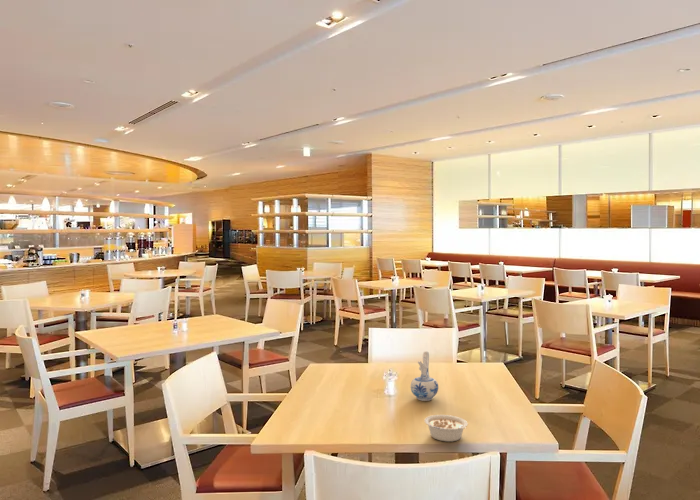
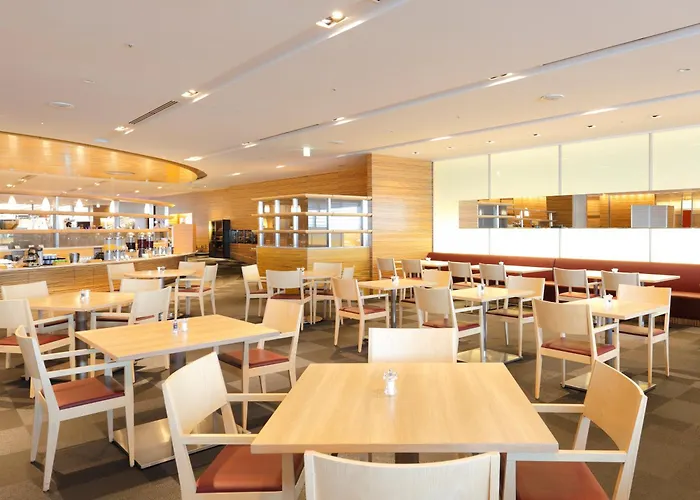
- legume (447, 427)
- ceramic pitcher (424, 375)
